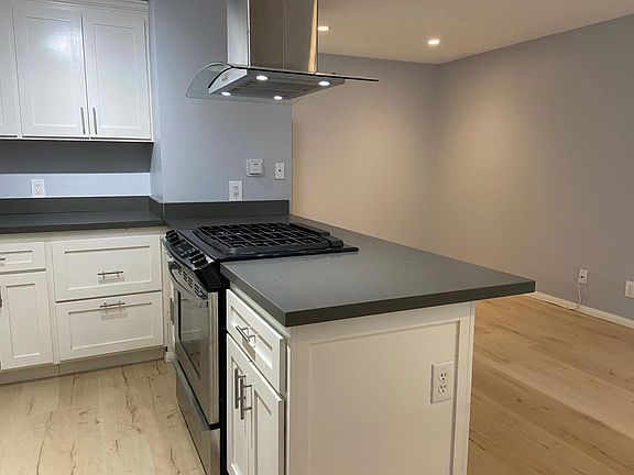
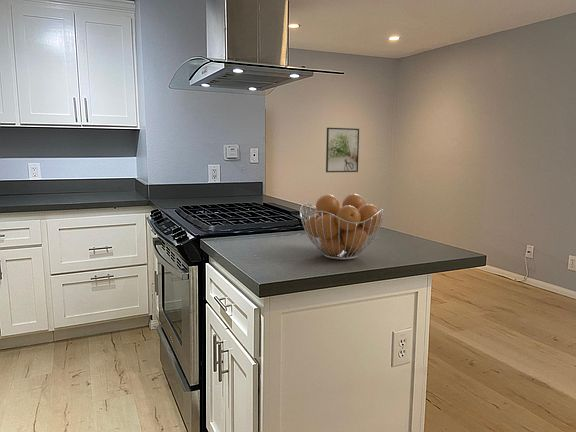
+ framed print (342, 150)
+ fruit basket (341, 225)
